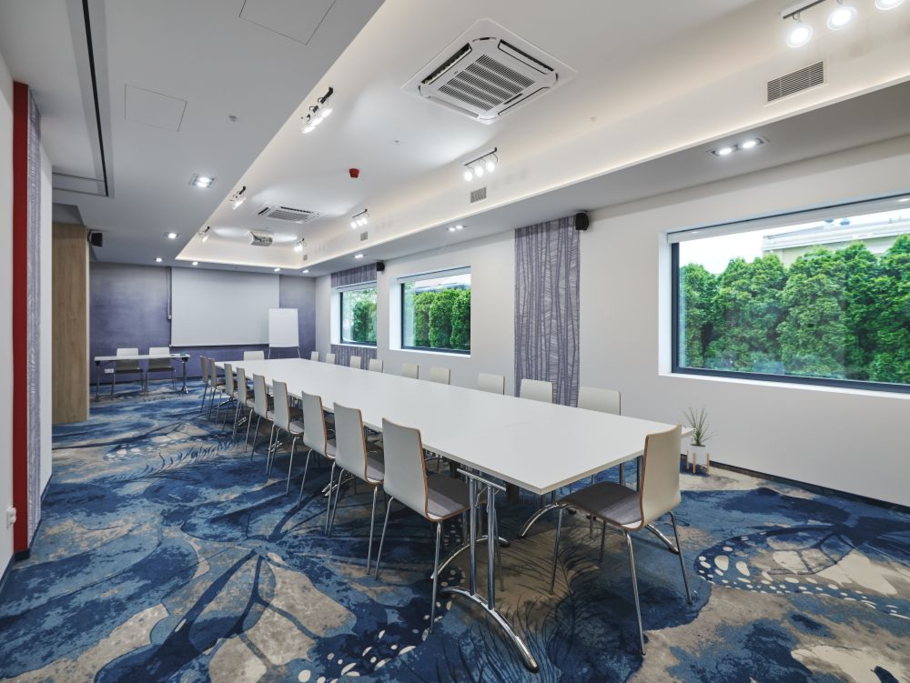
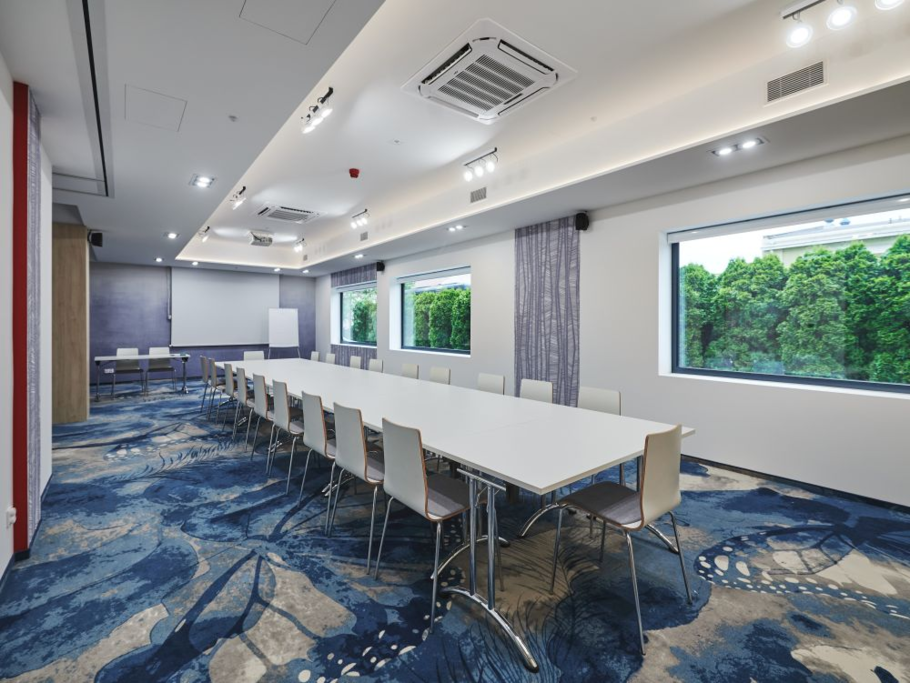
- house plant (698, 436)
